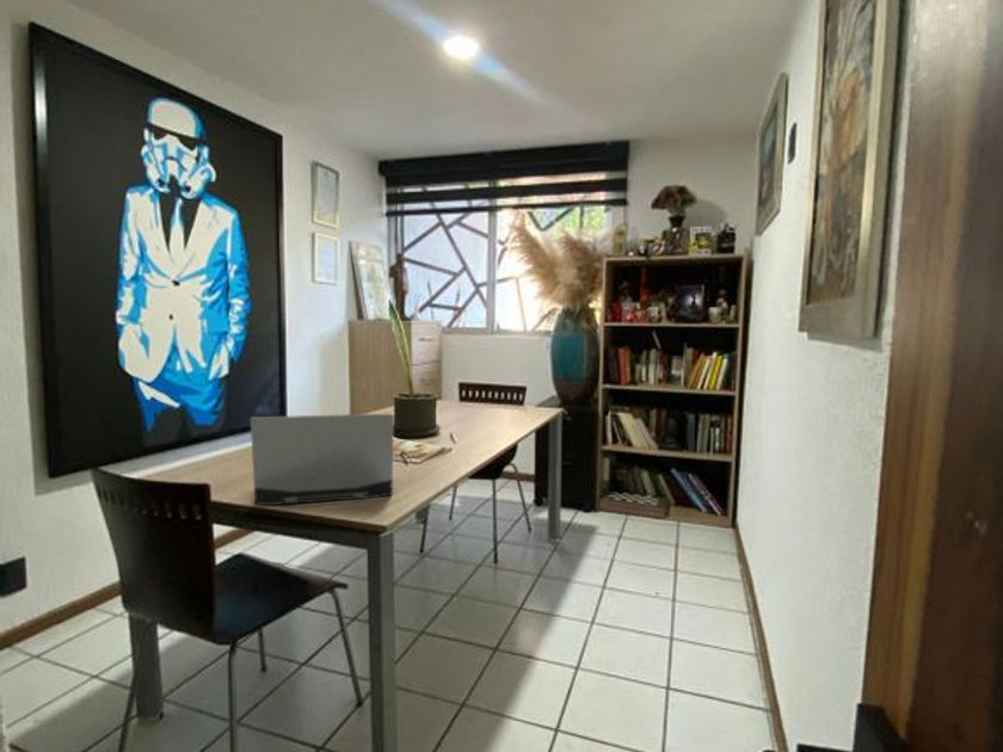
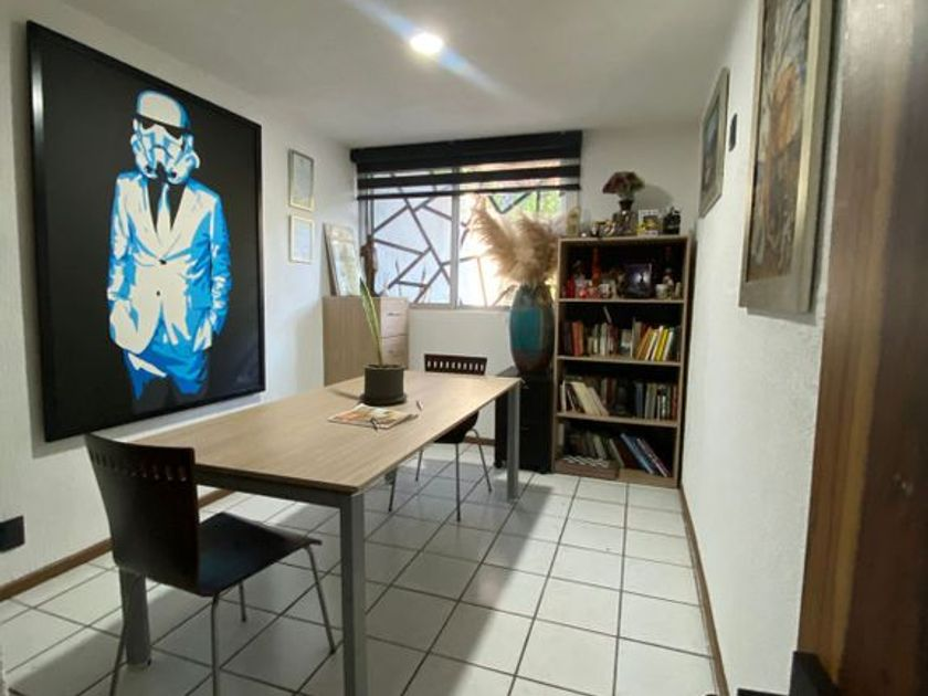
- laptop computer (326, 449)
